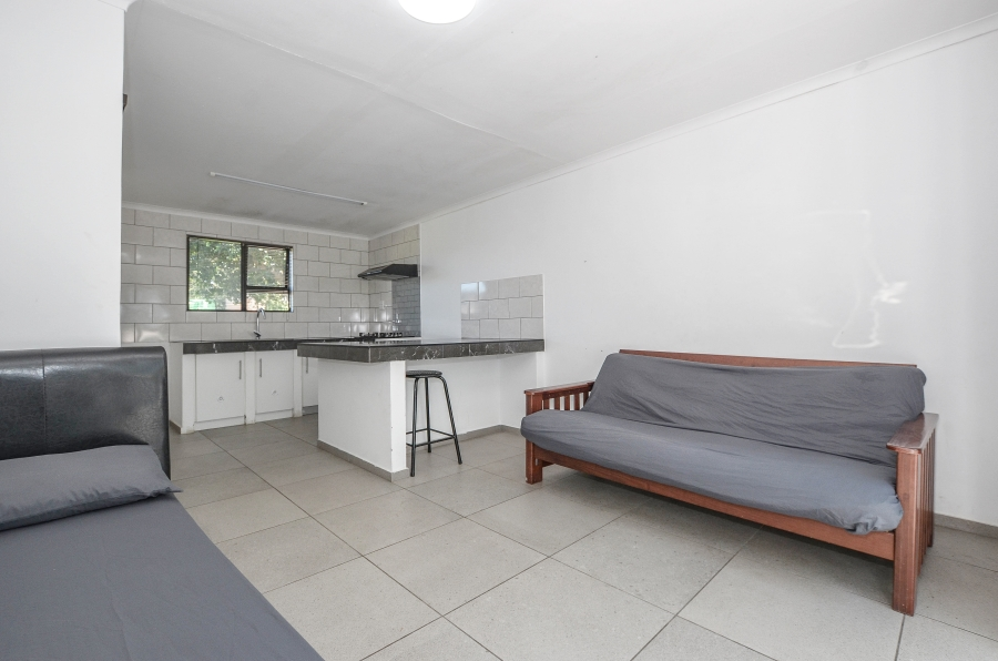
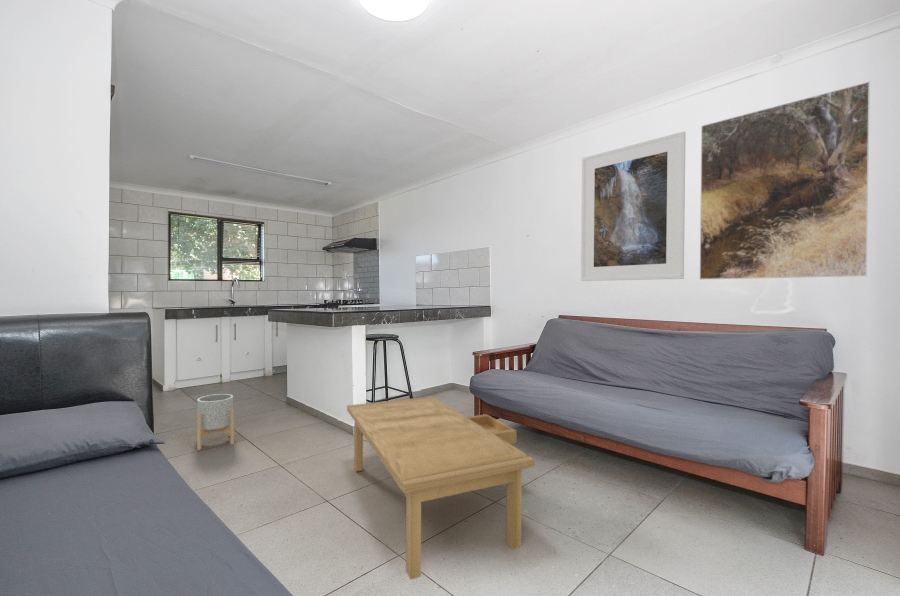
+ planter (215, 419)
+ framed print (628, 213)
+ coffee table (422, 463)
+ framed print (774, 192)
